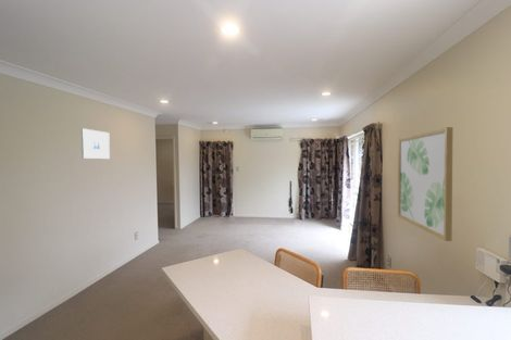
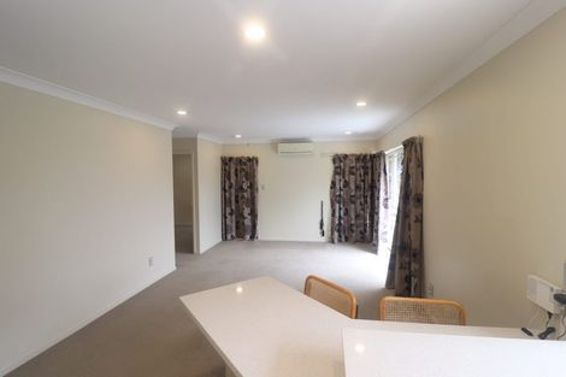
- wall art (96, 144)
- wall art (420, 180)
